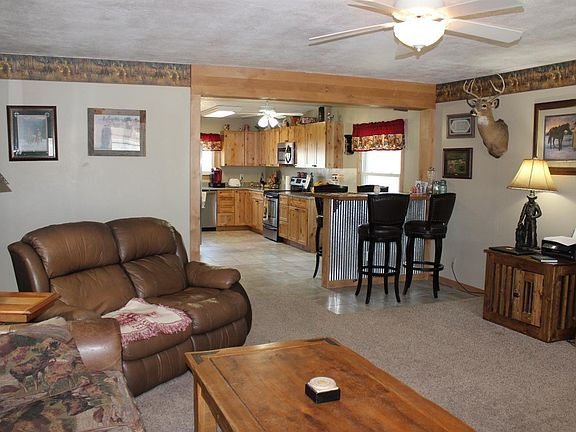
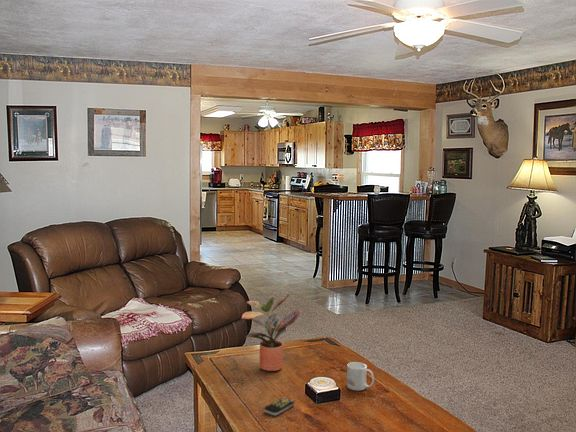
+ potted plant (266, 329)
+ remote control (279, 406)
+ mug (360, 377)
